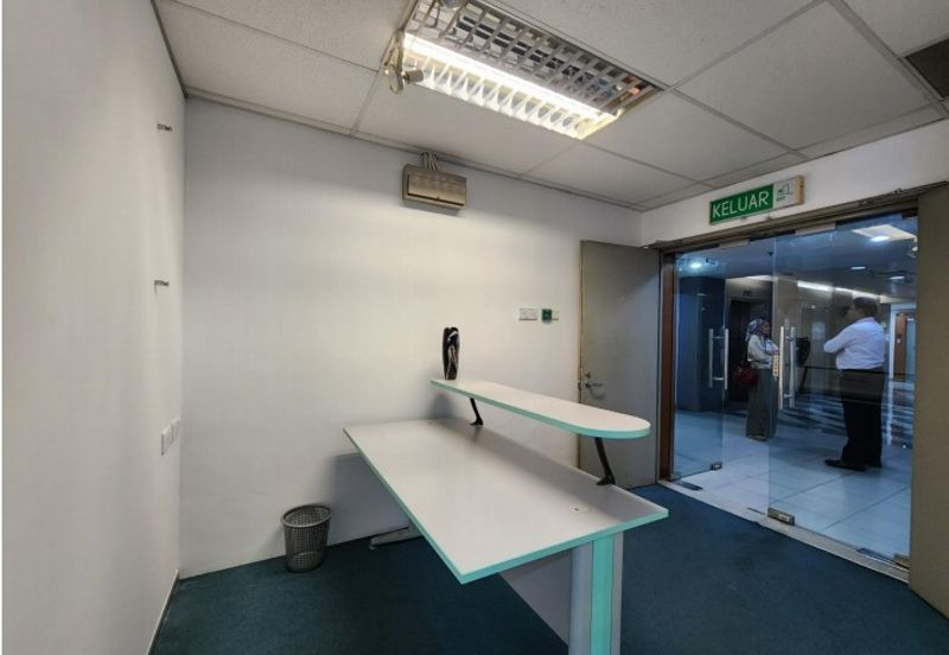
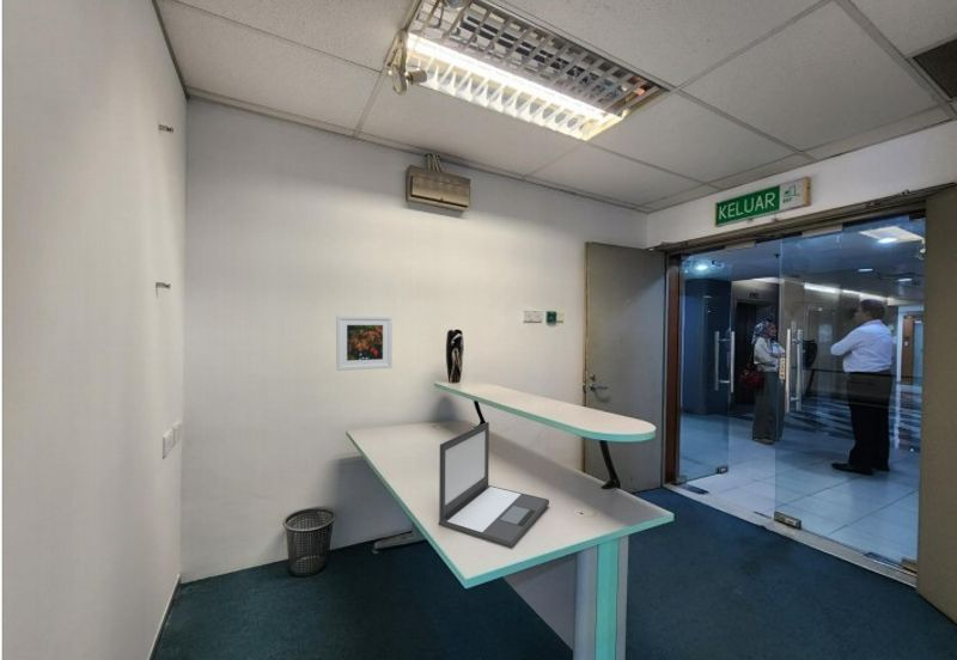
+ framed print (365, 342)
+ laptop (487, 475)
